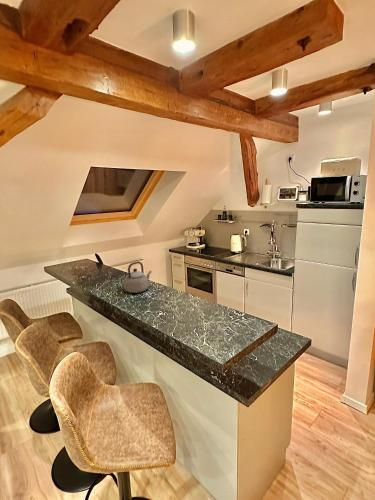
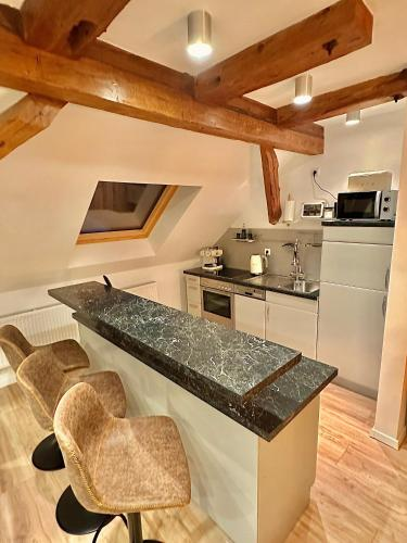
- teapot (138, 275)
